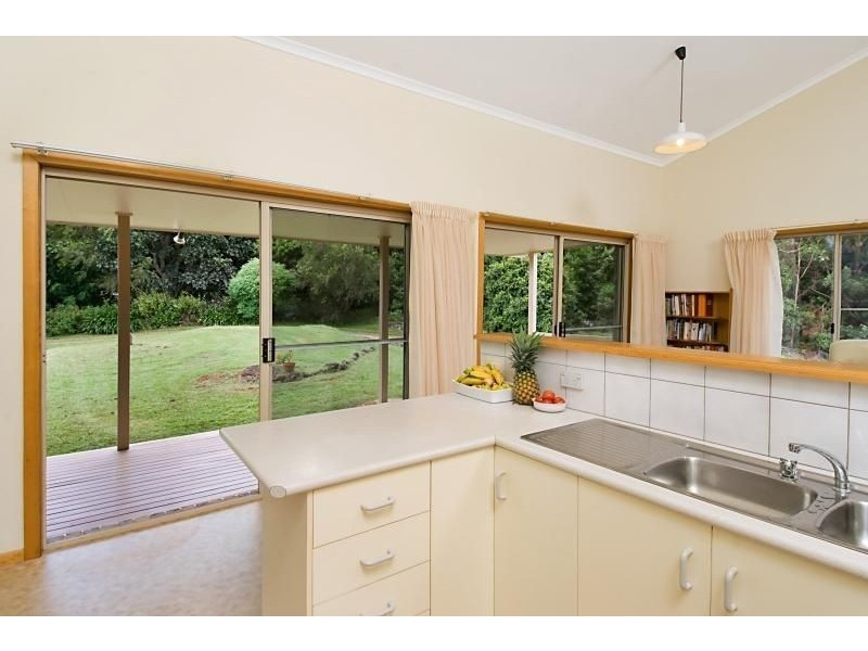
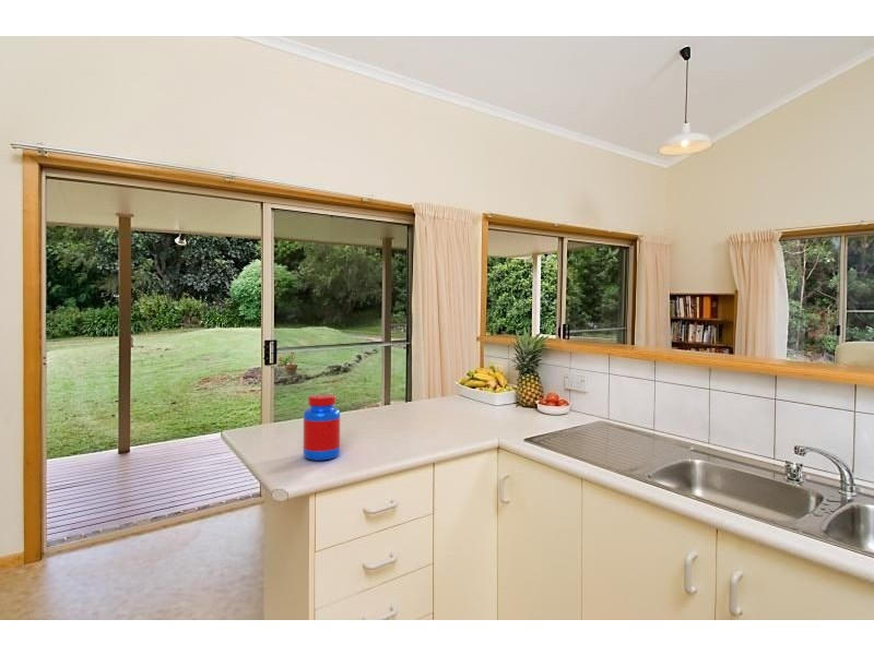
+ jar (321, 426)
